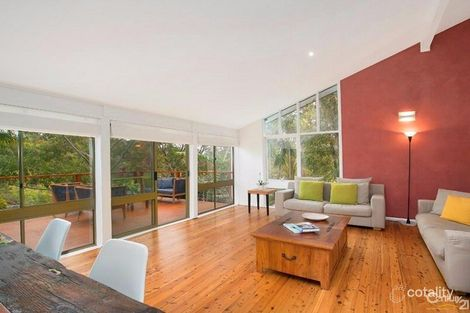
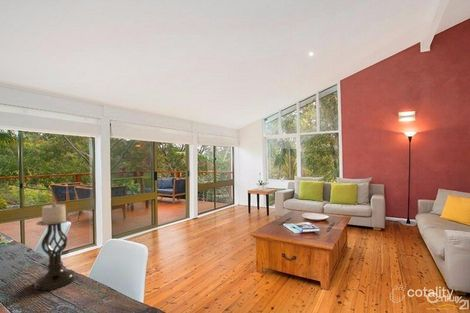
+ candle holder (54, 241)
